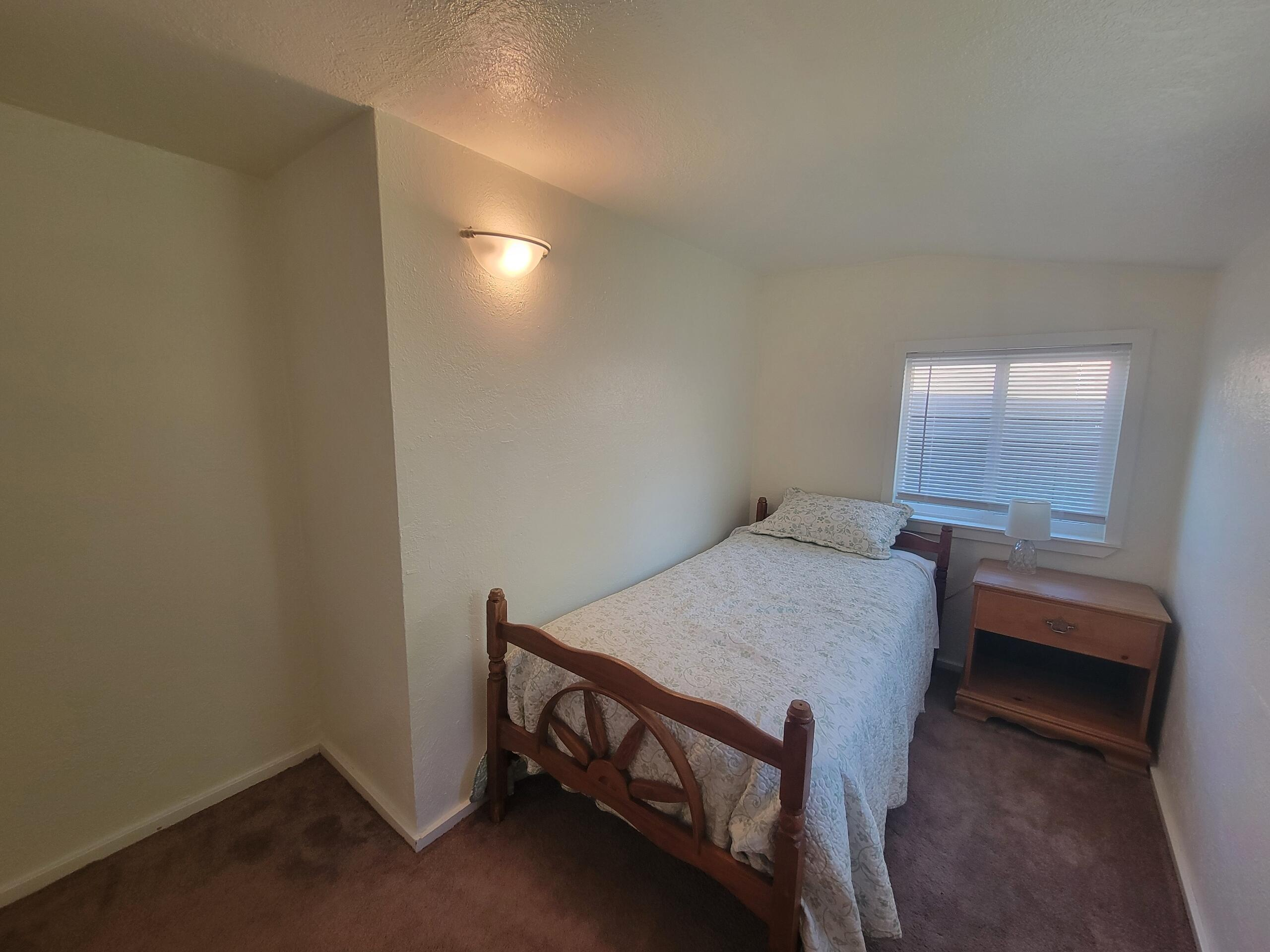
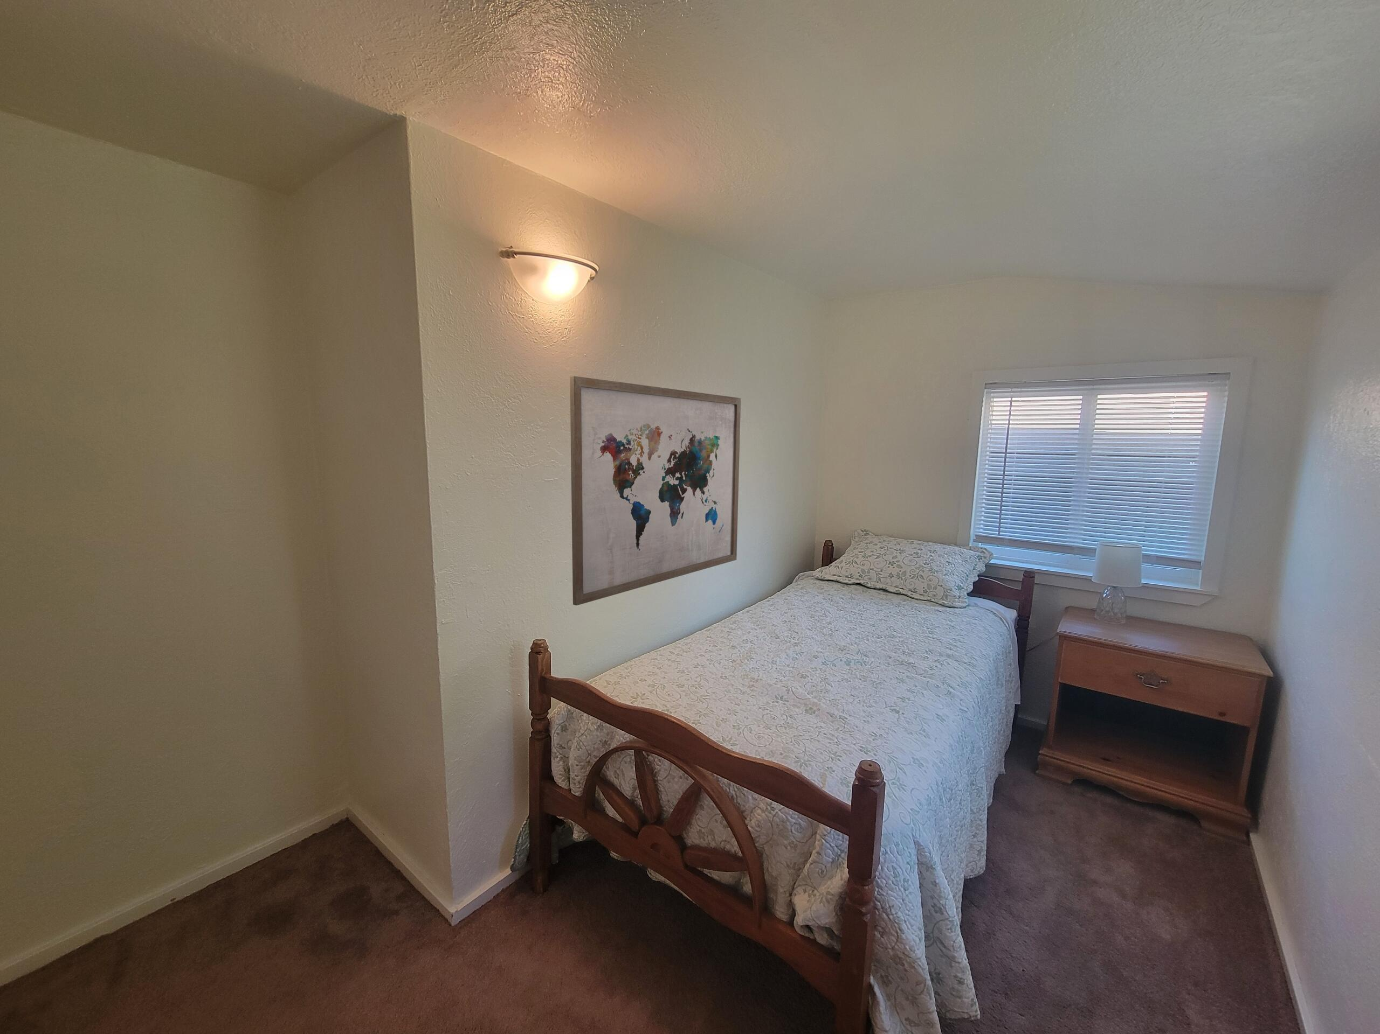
+ wall art (669, 486)
